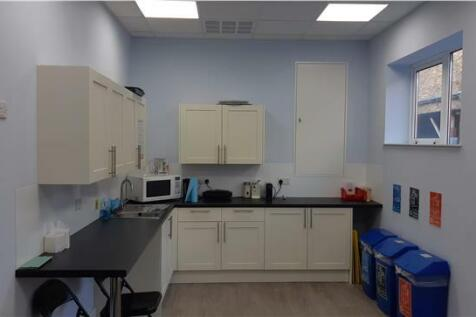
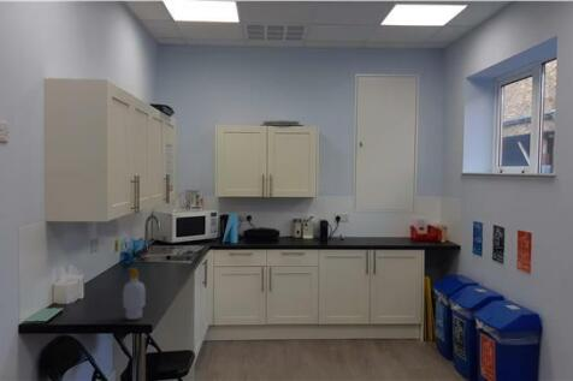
+ soap bottle (134, 292)
